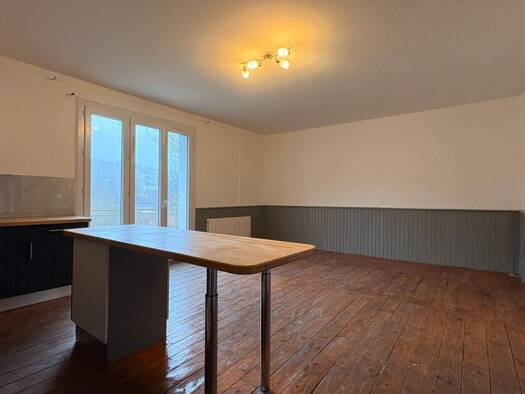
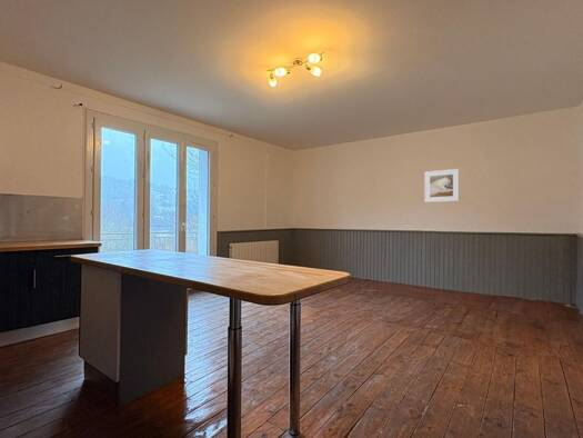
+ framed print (441, 186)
